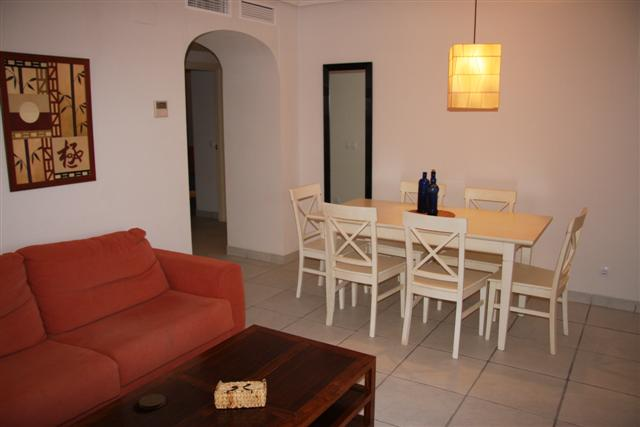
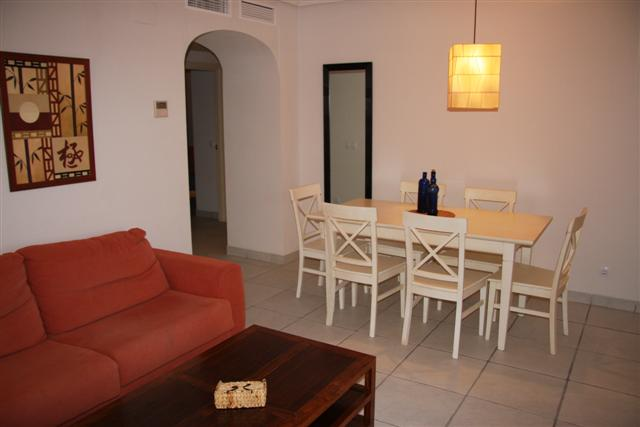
- coaster (152, 401)
